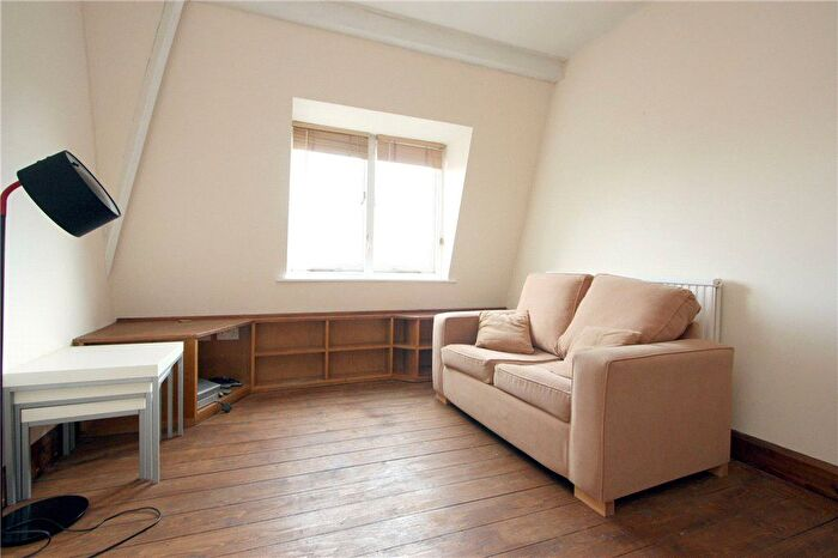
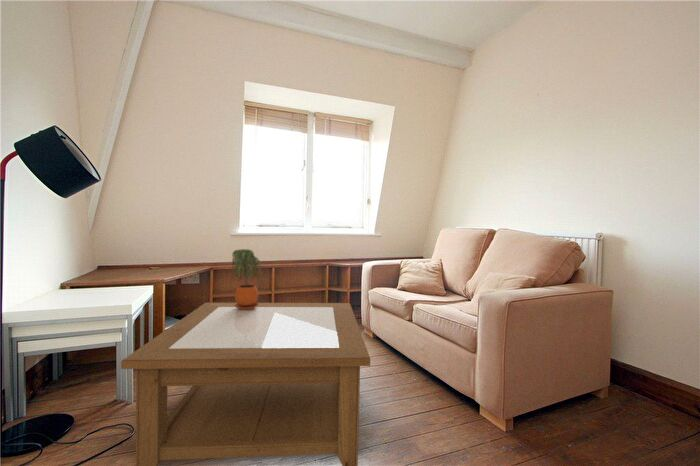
+ coffee table (267, 370)
+ potted plant (246, 278)
